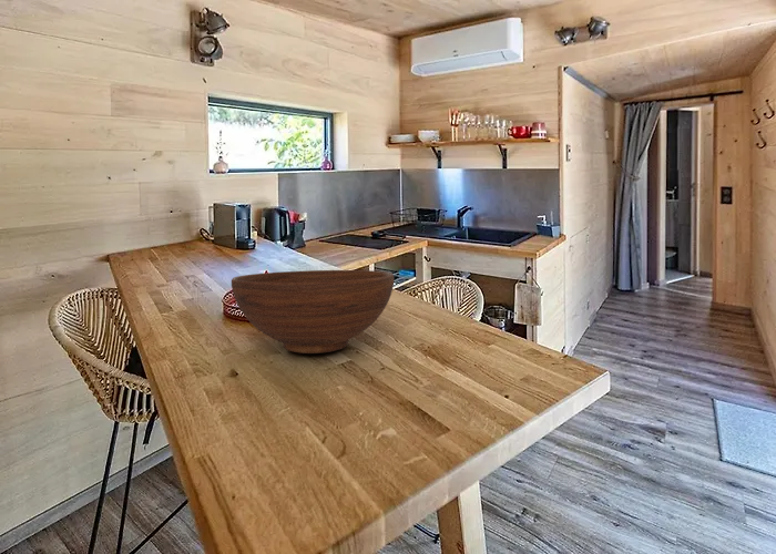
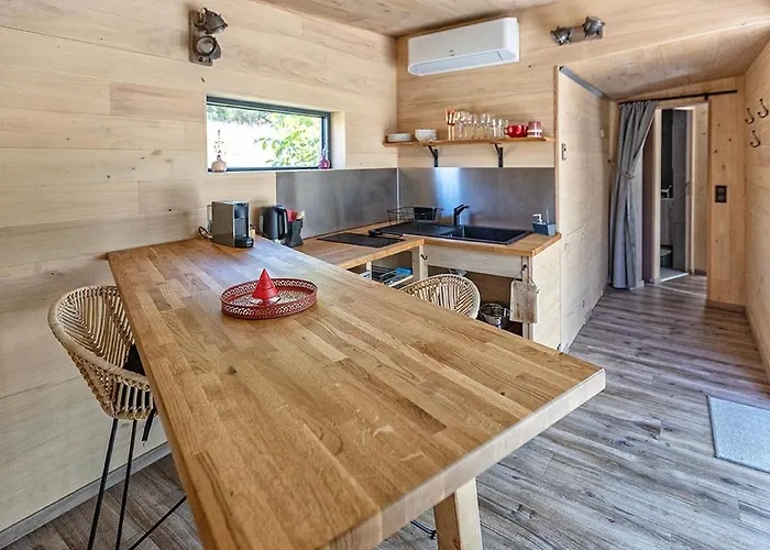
- fruit bowl (315, 311)
